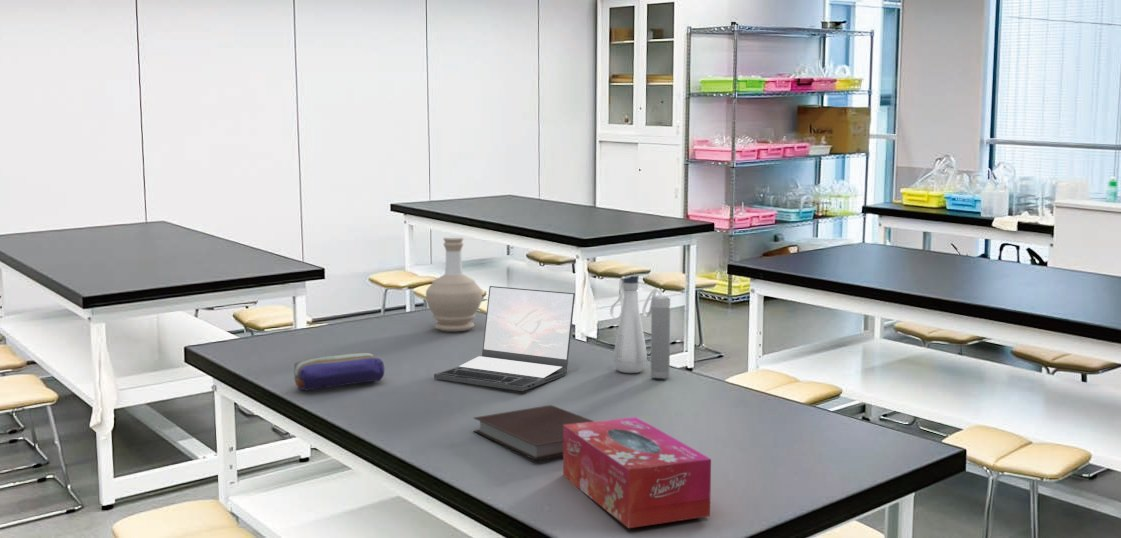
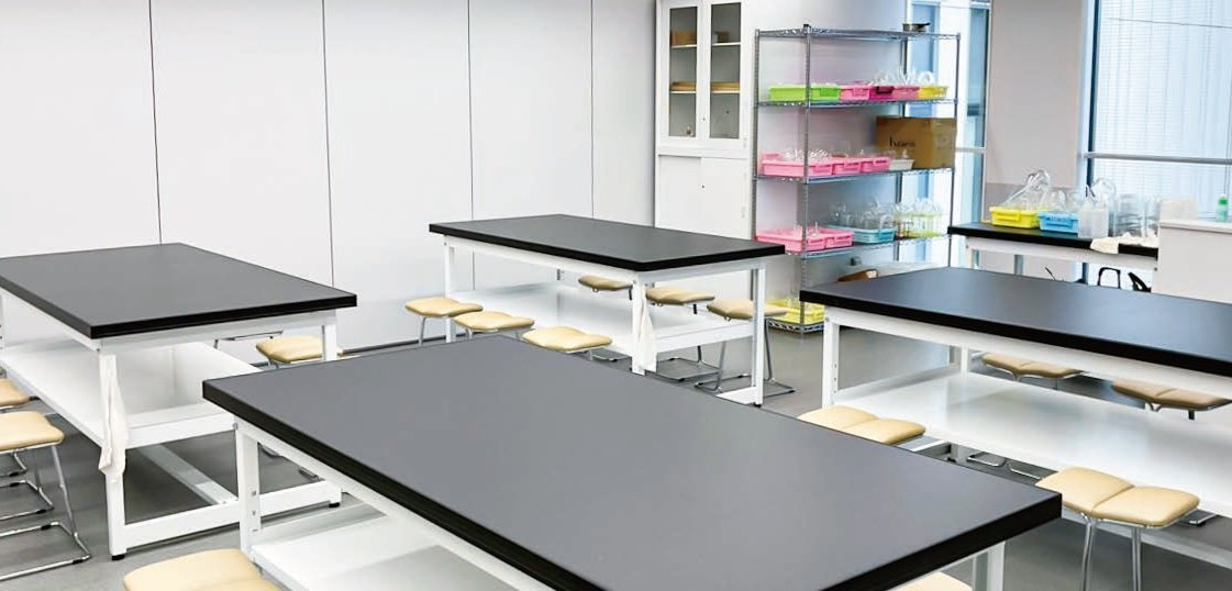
- laptop (505, 335)
- notebook (545, 430)
- bottle (453, 283)
- tissue box (632, 468)
- pencil case (340, 370)
- water bottle (638, 324)
